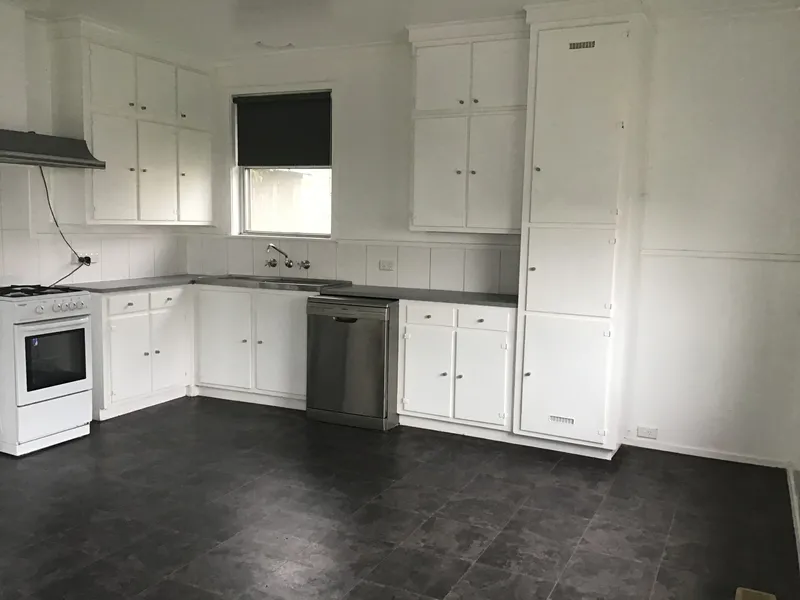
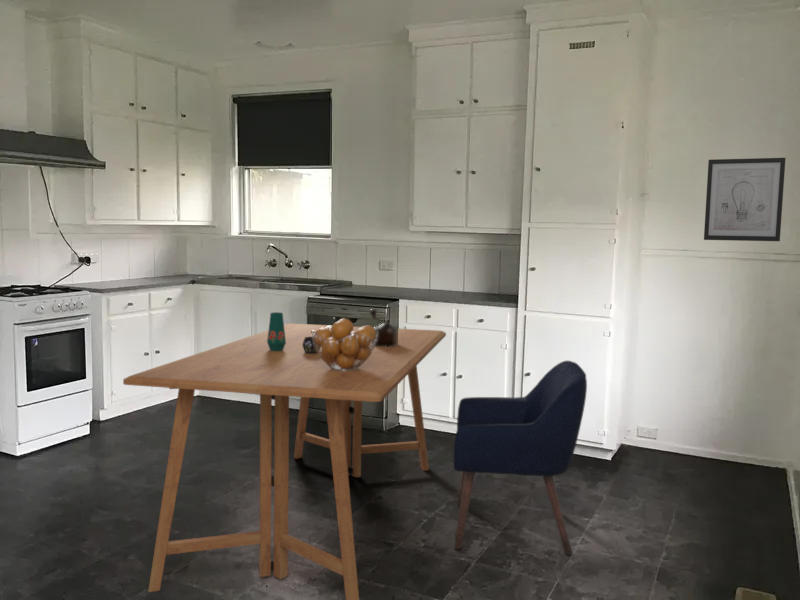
+ dining table (318, 436)
+ fruit basket (344, 343)
+ chair (516, 447)
+ vase (284, 332)
+ wall art (743, 199)
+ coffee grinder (381, 326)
